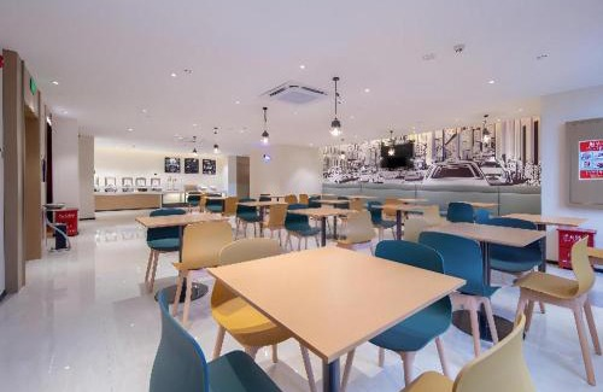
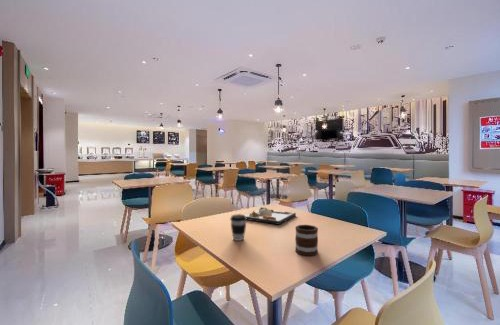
+ dinner plate (269, 212)
+ mug (306, 238)
+ coffee cup (238, 227)
